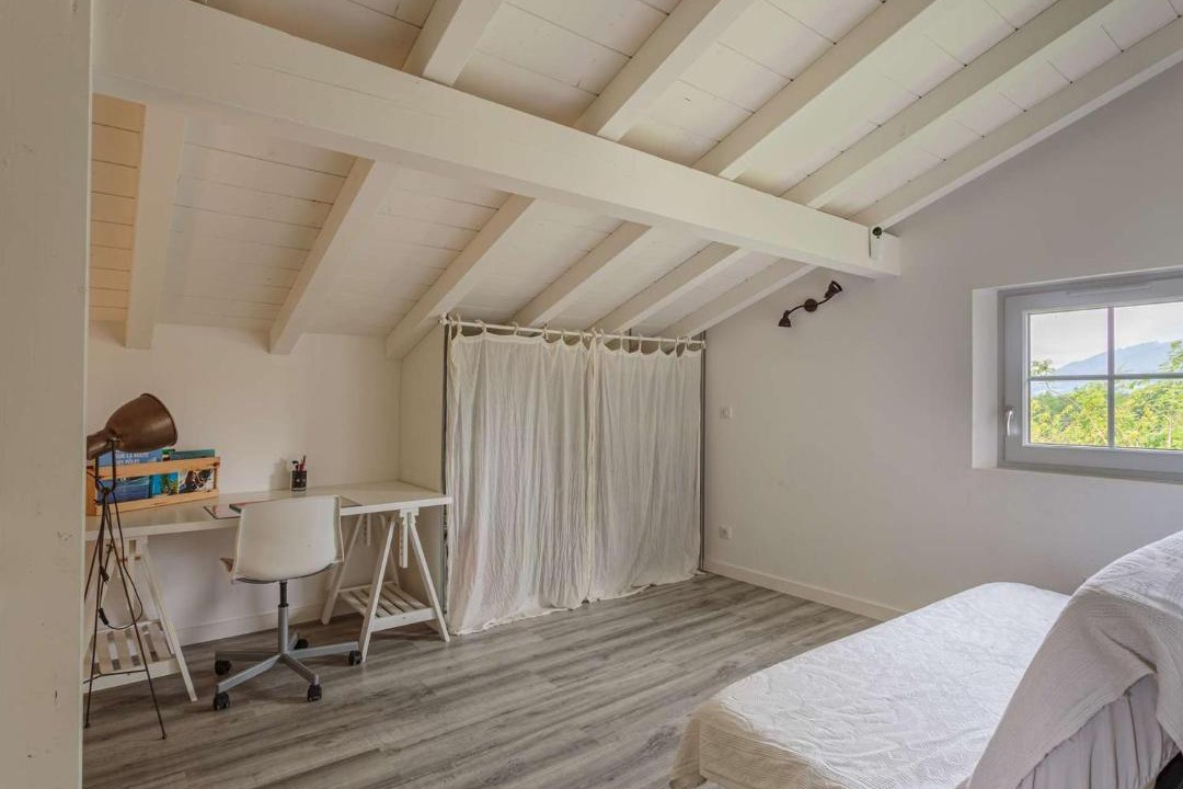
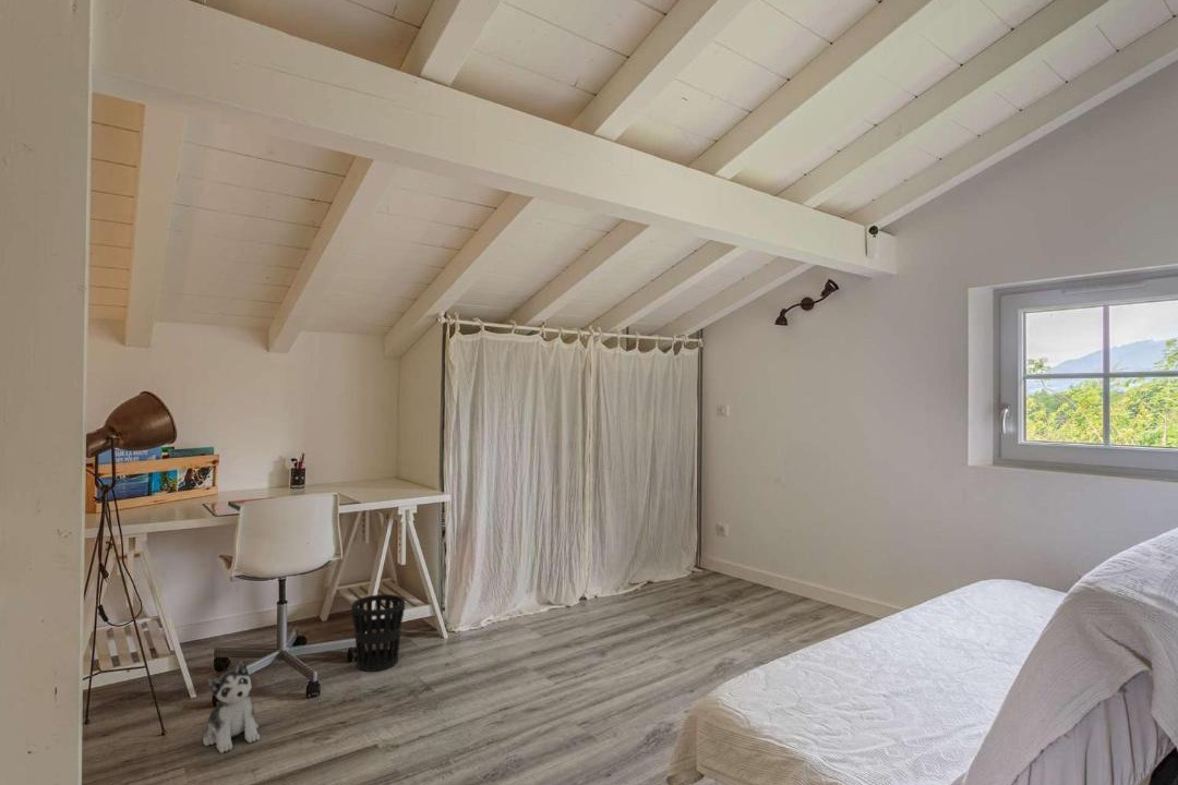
+ plush toy (231, 696)
+ wastebasket (377, 632)
